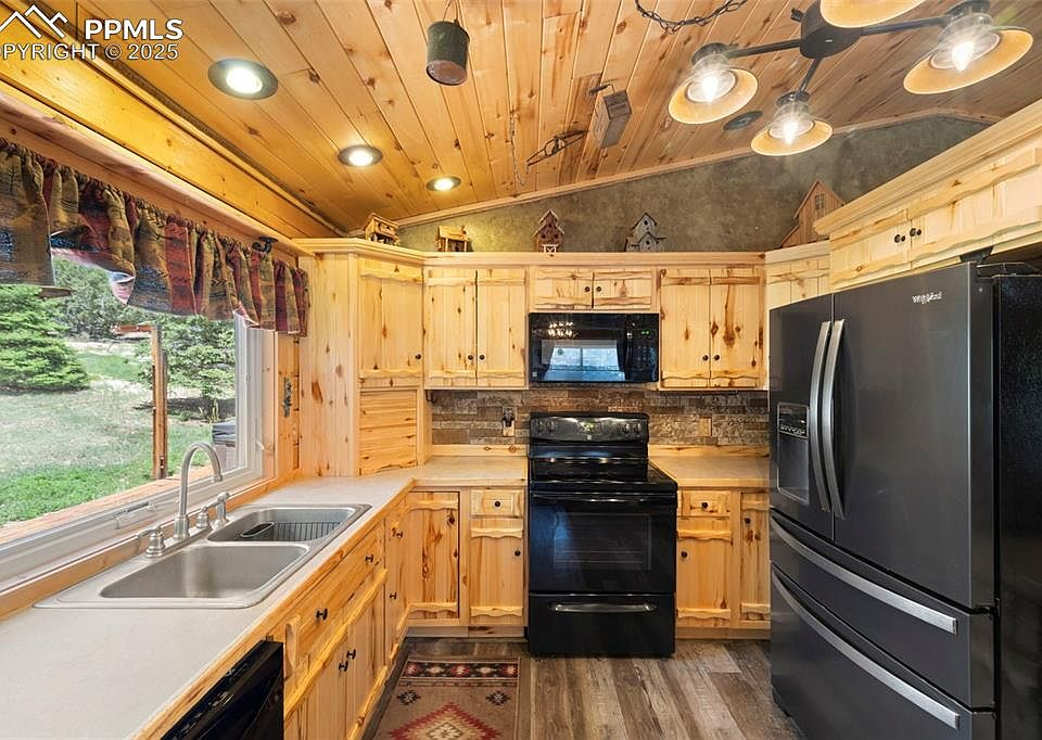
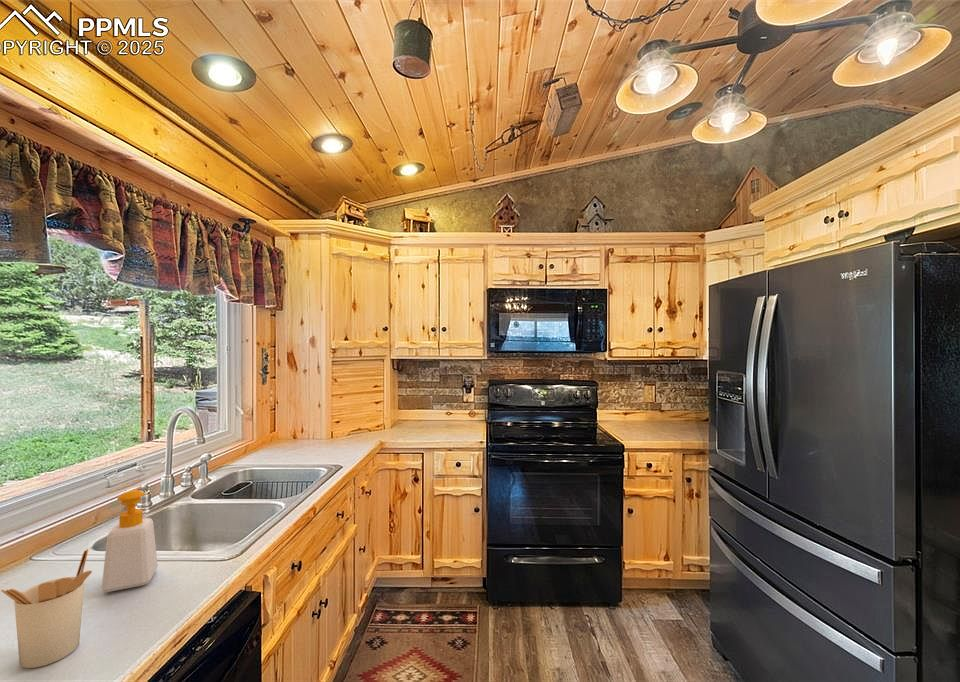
+ soap bottle (133, 532)
+ utensil holder (55, 609)
